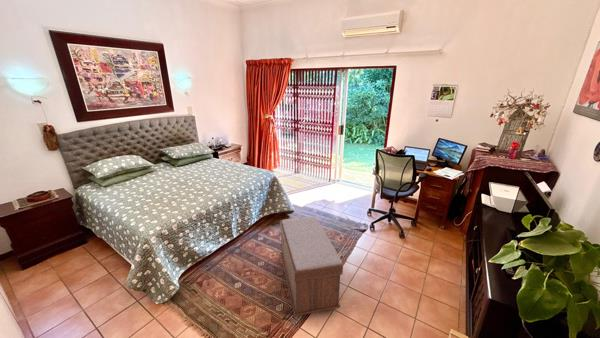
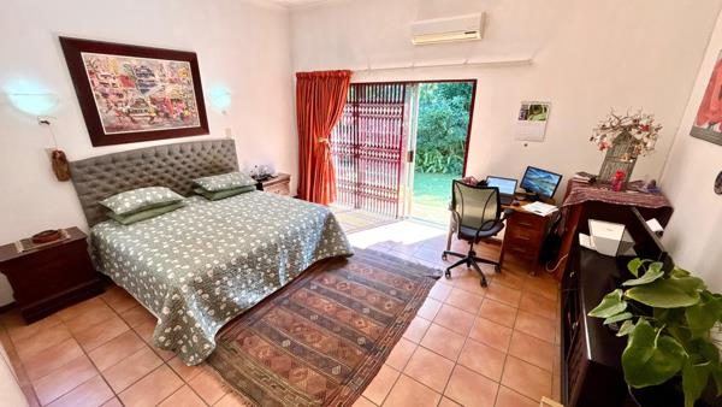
- bench (306, 259)
